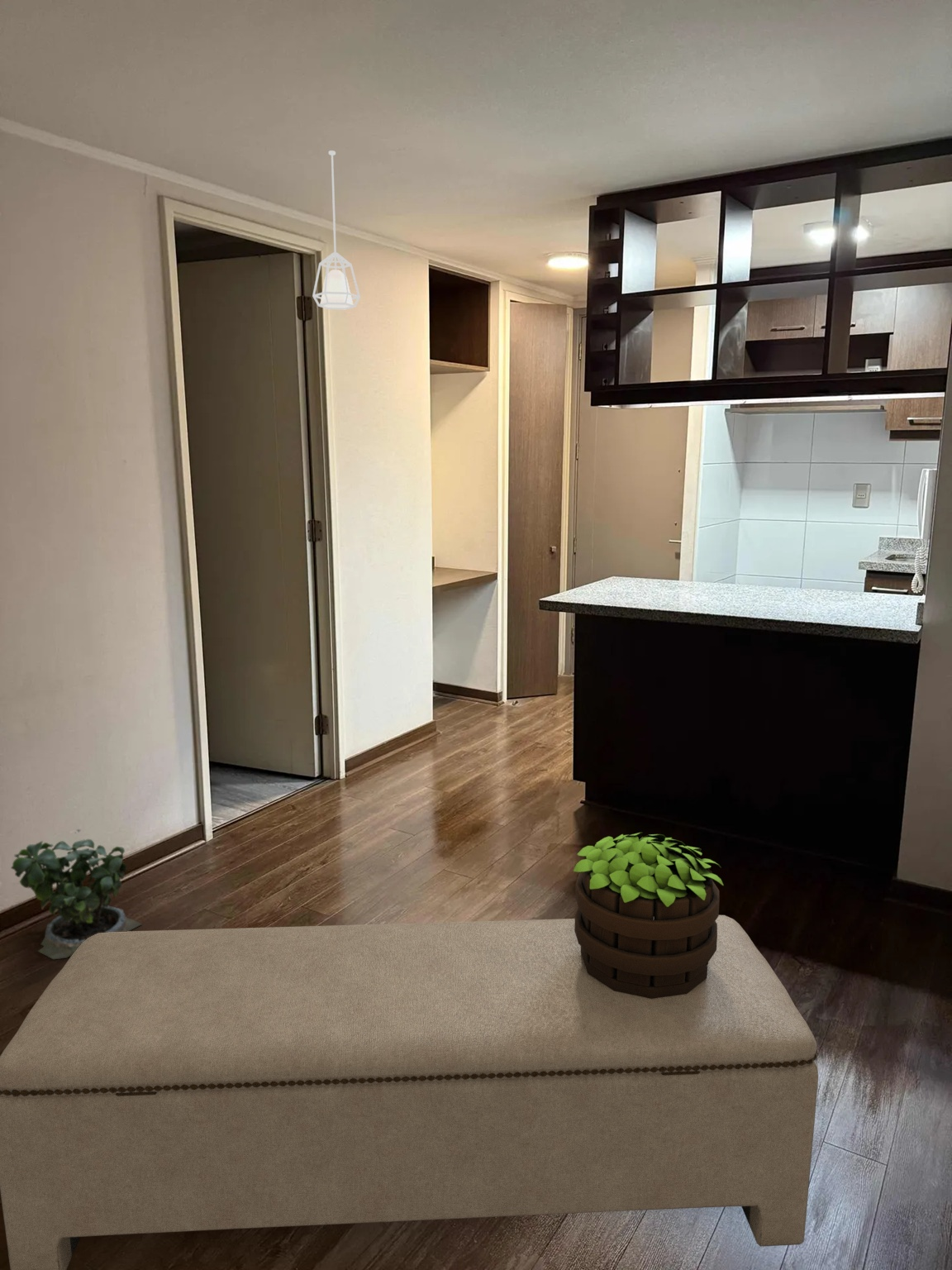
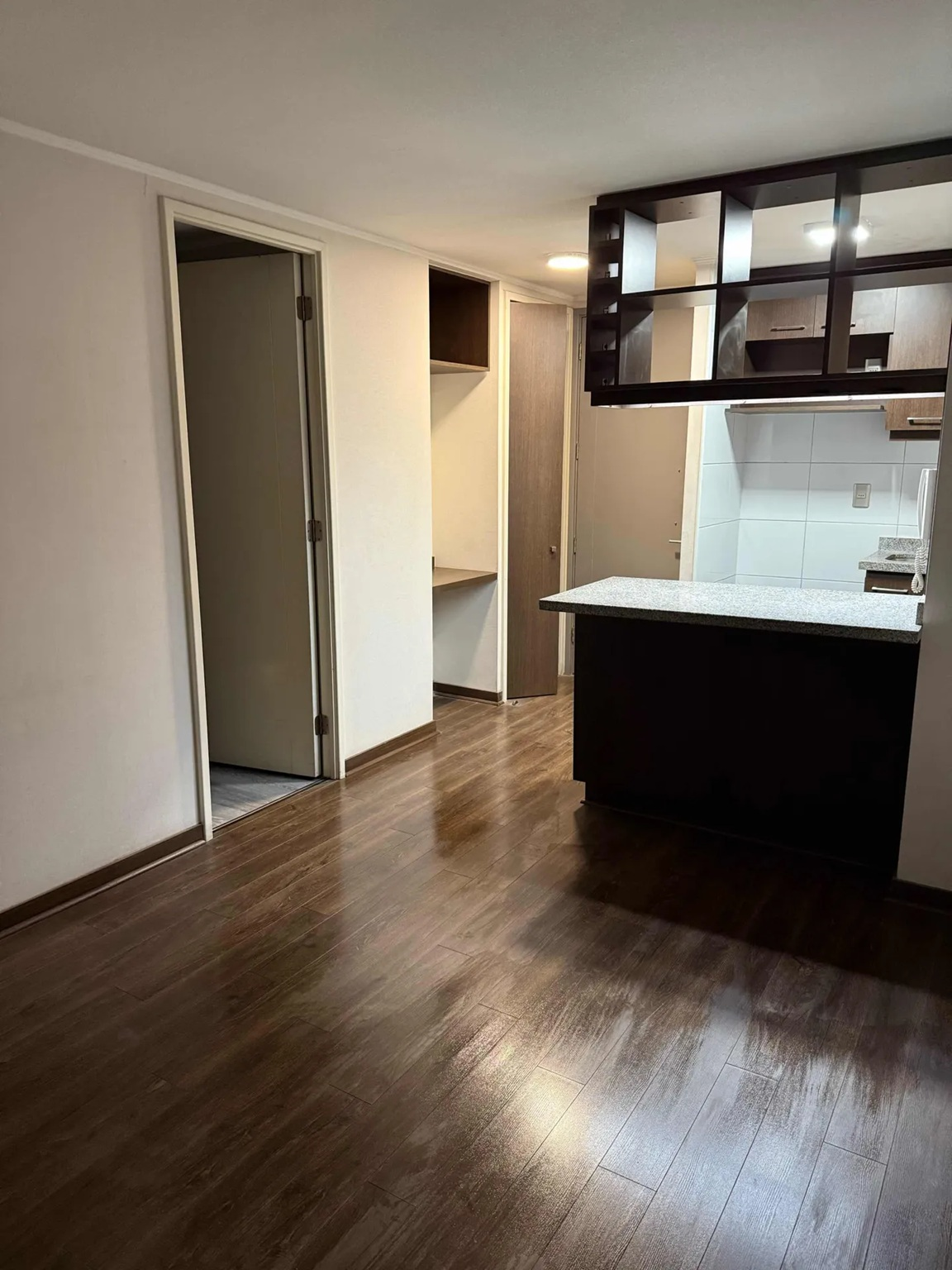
- pendant lamp (334, 230)
- potted plant (646, 901)
- bench (416, 1073)
- potted plant (72, 884)
